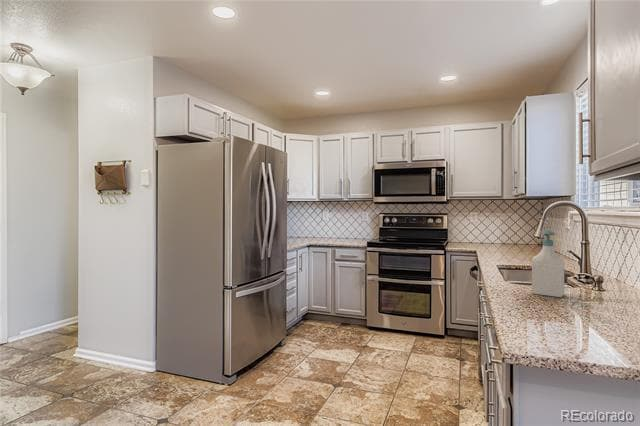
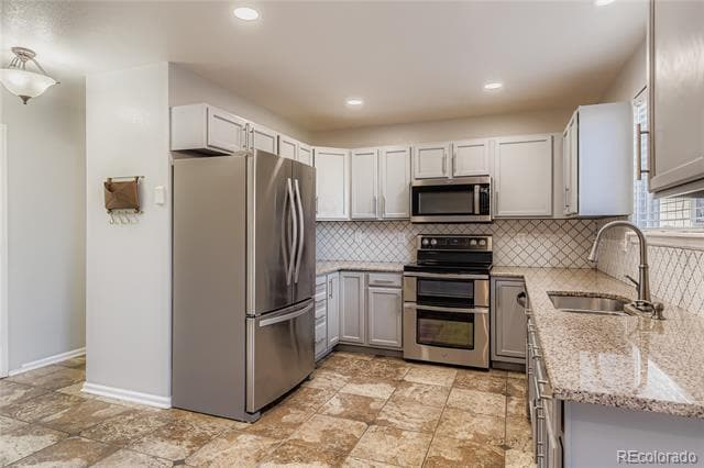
- soap bottle (547, 262)
